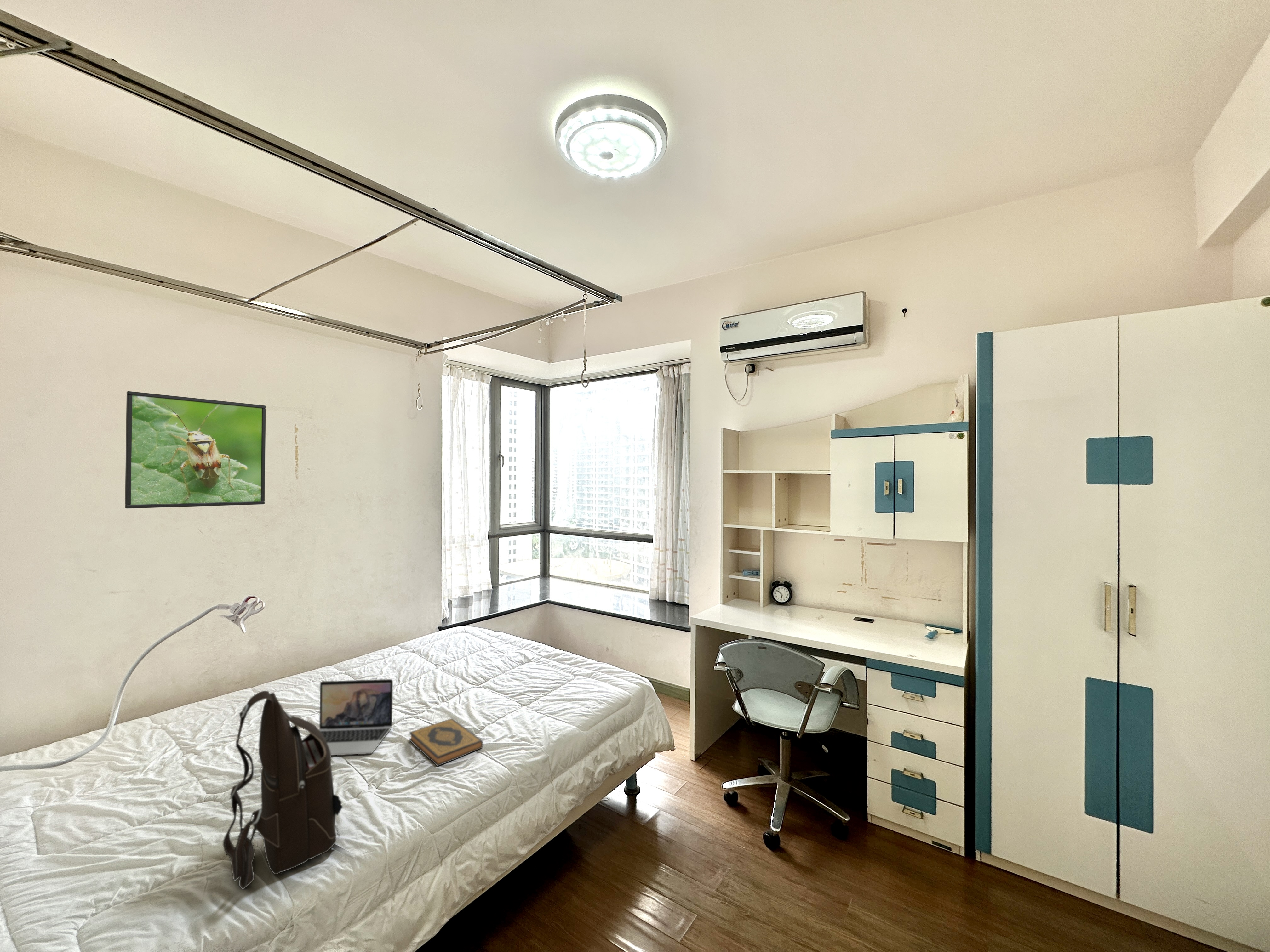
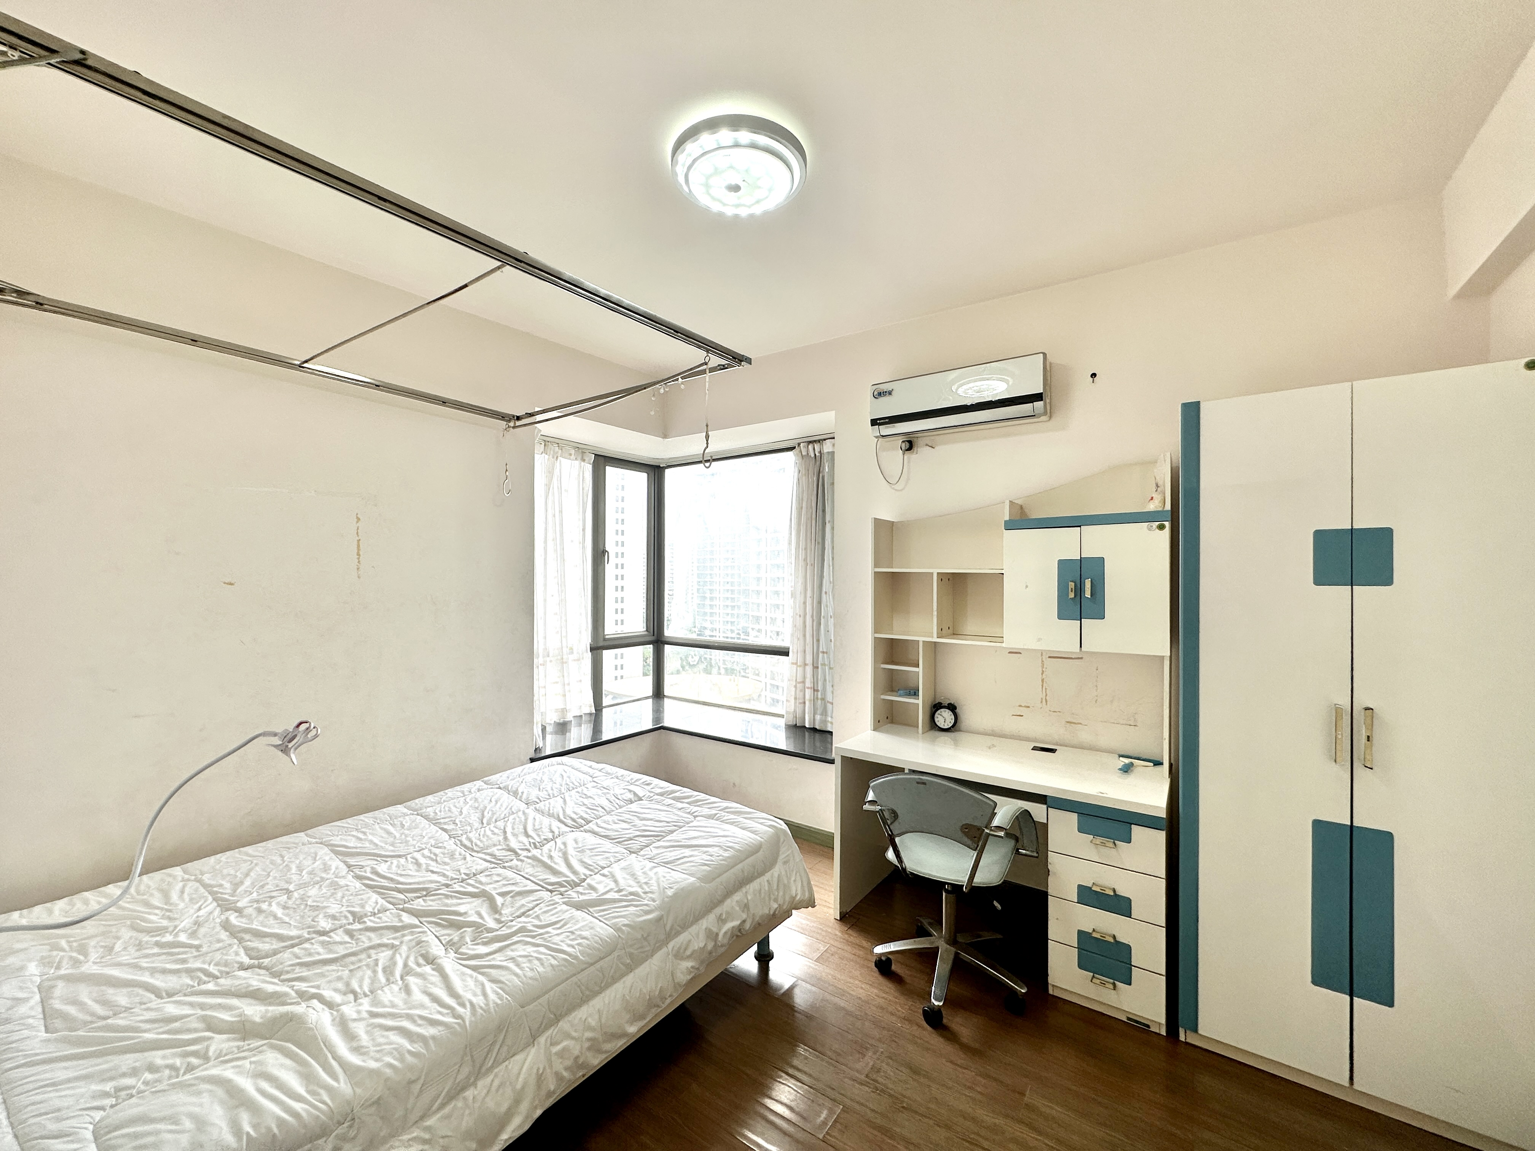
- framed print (201, 452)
- laptop (345, 716)
- shoulder bag (285, 777)
- hardback book (445, 740)
